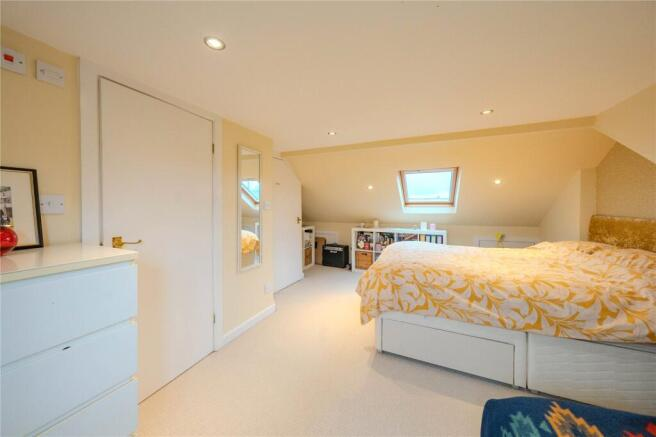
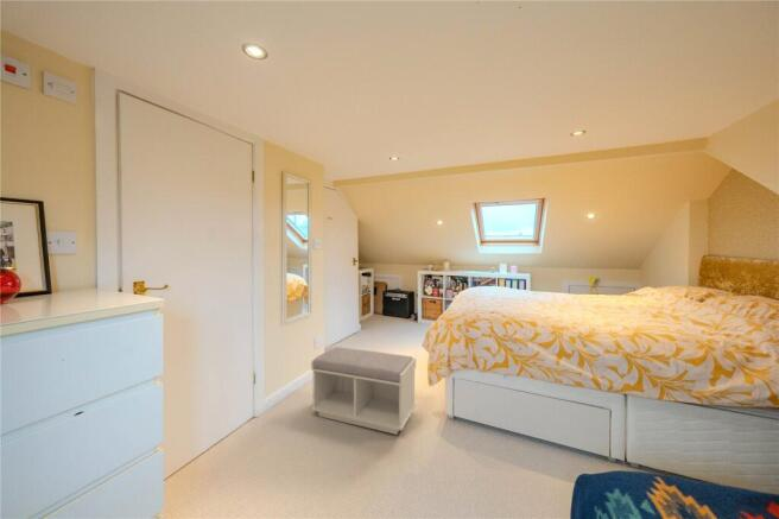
+ bench (363, 385)
